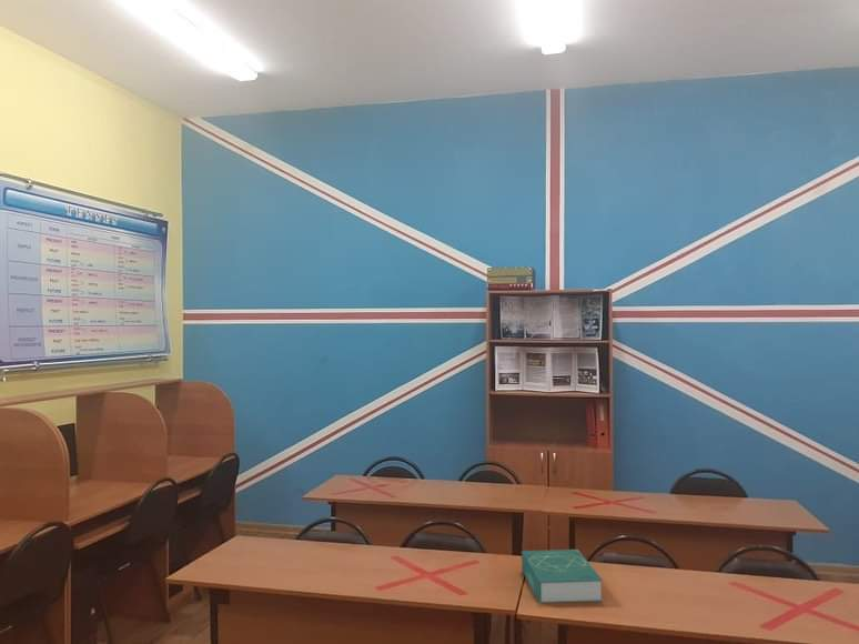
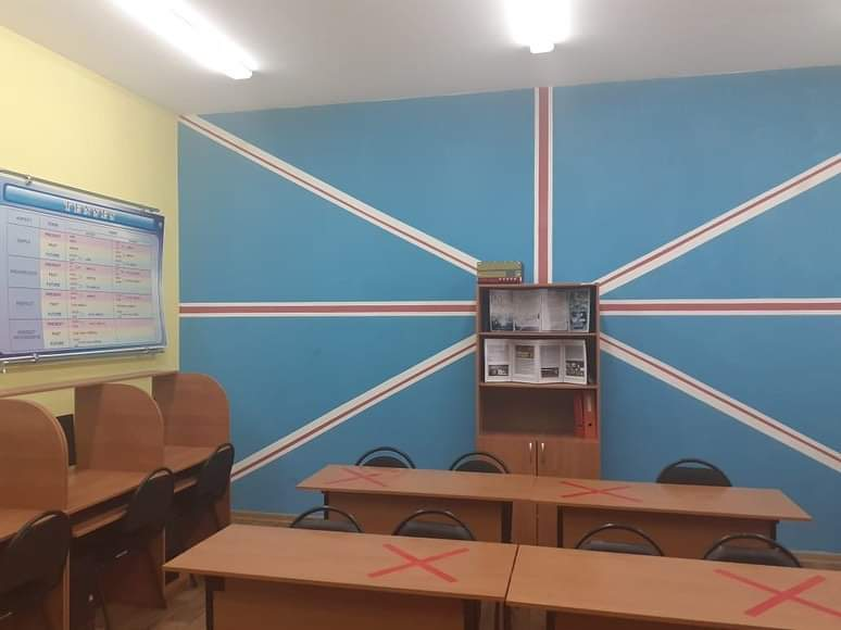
- book (559, 574)
